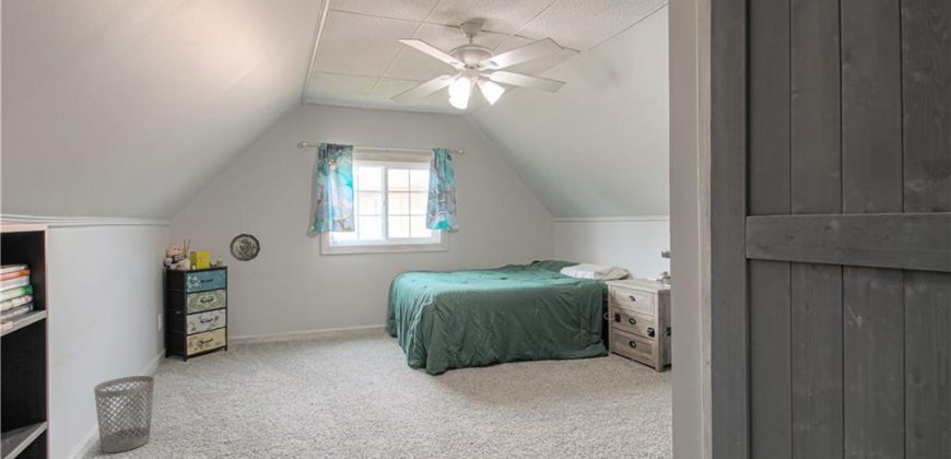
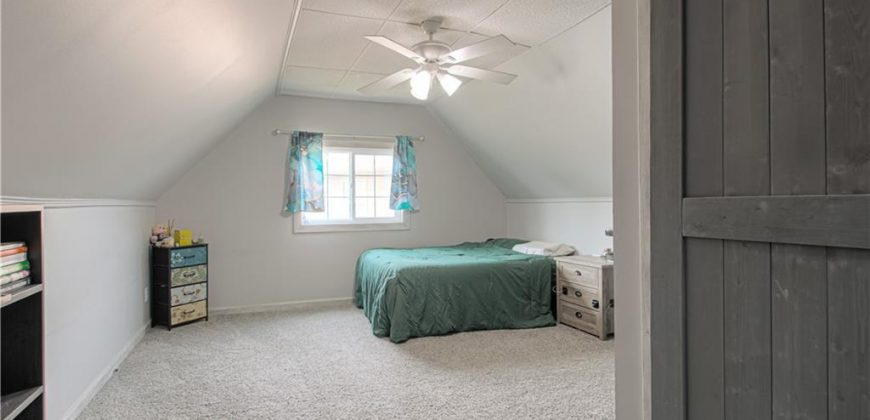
- decorative plate (245, 247)
- wastebasket (125, 413)
